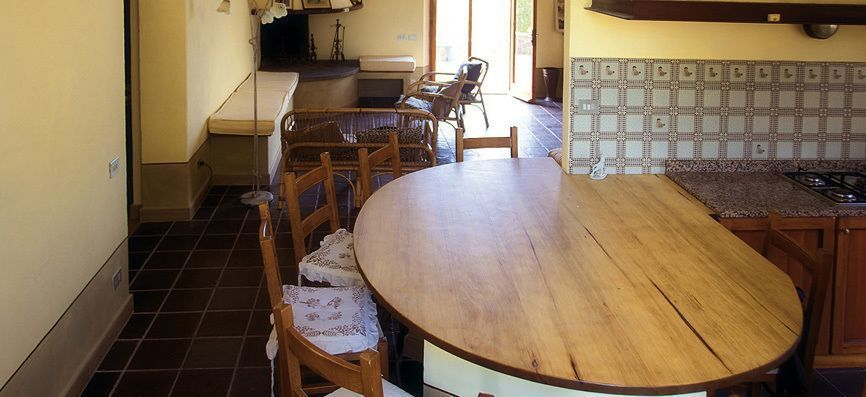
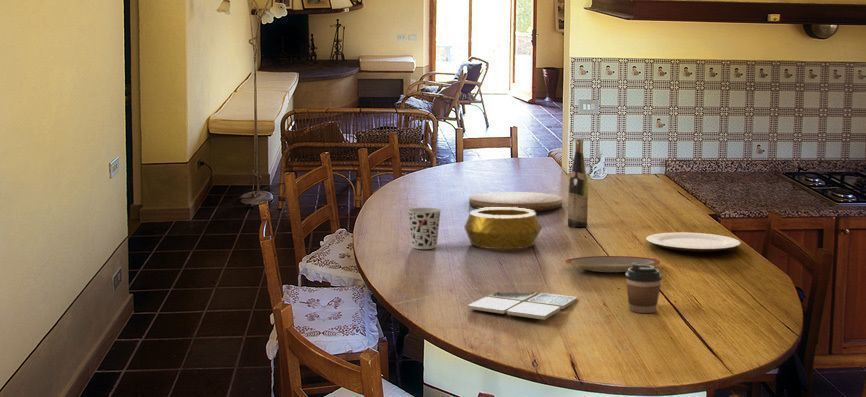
+ coffee cup (643, 286)
+ plate (612, 265)
+ decorative bowl (502, 227)
+ wine bottle (578, 182)
+ cutting board (515, 200)
+ plate (692, 242)
+ drink coaster (523, 302)
+ cup (424, 228)
